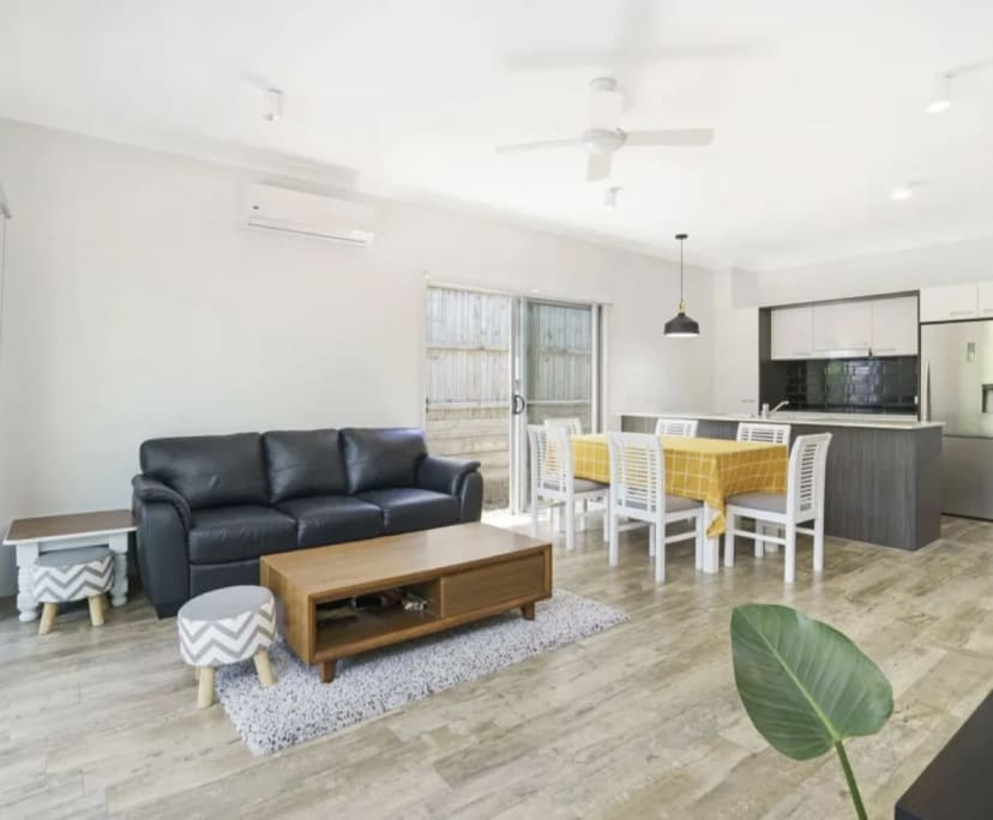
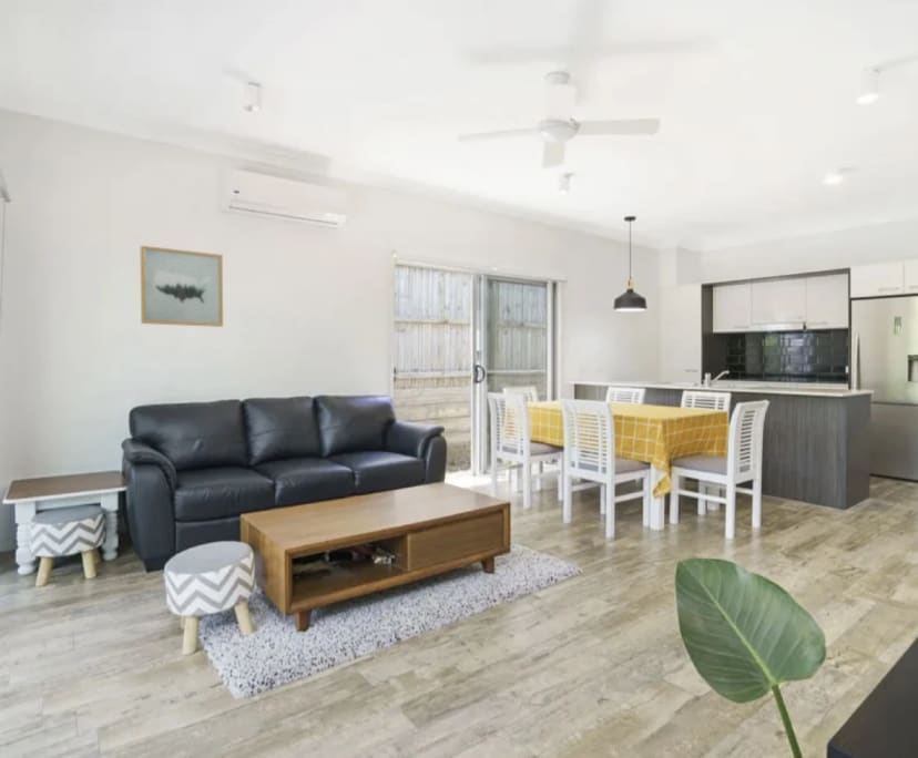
+ wall art (183, 287)
